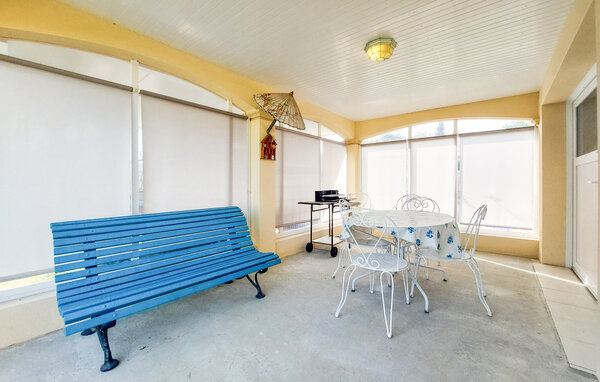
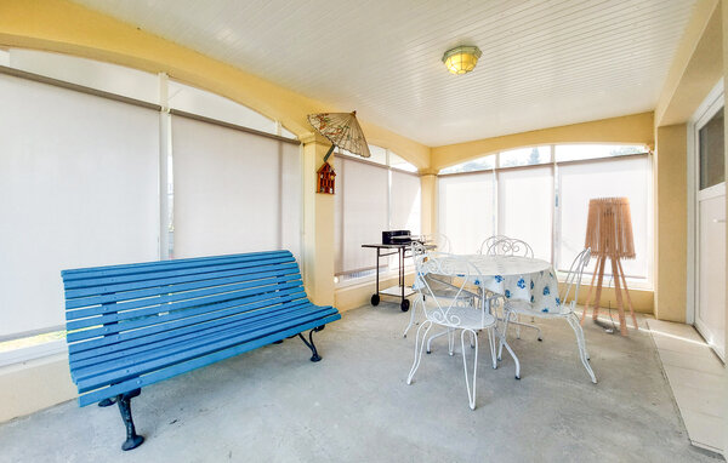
+ floor lamp (604, 263)
